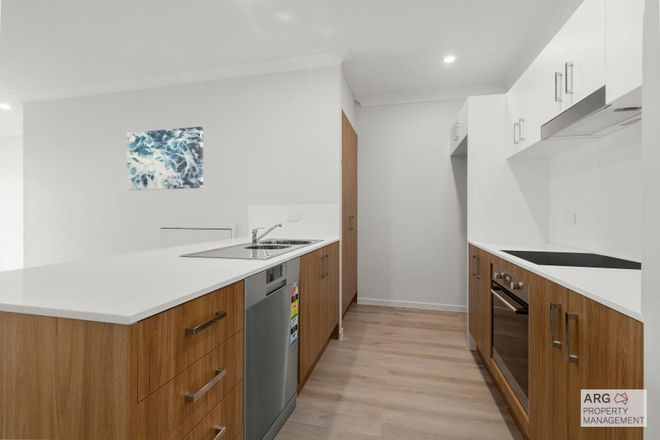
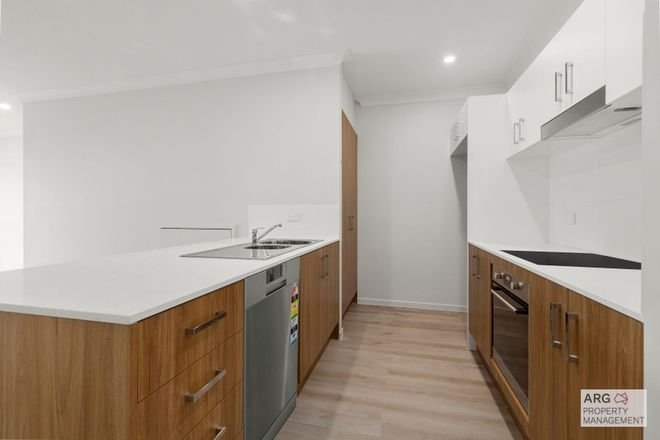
- wall art (164, 159)
